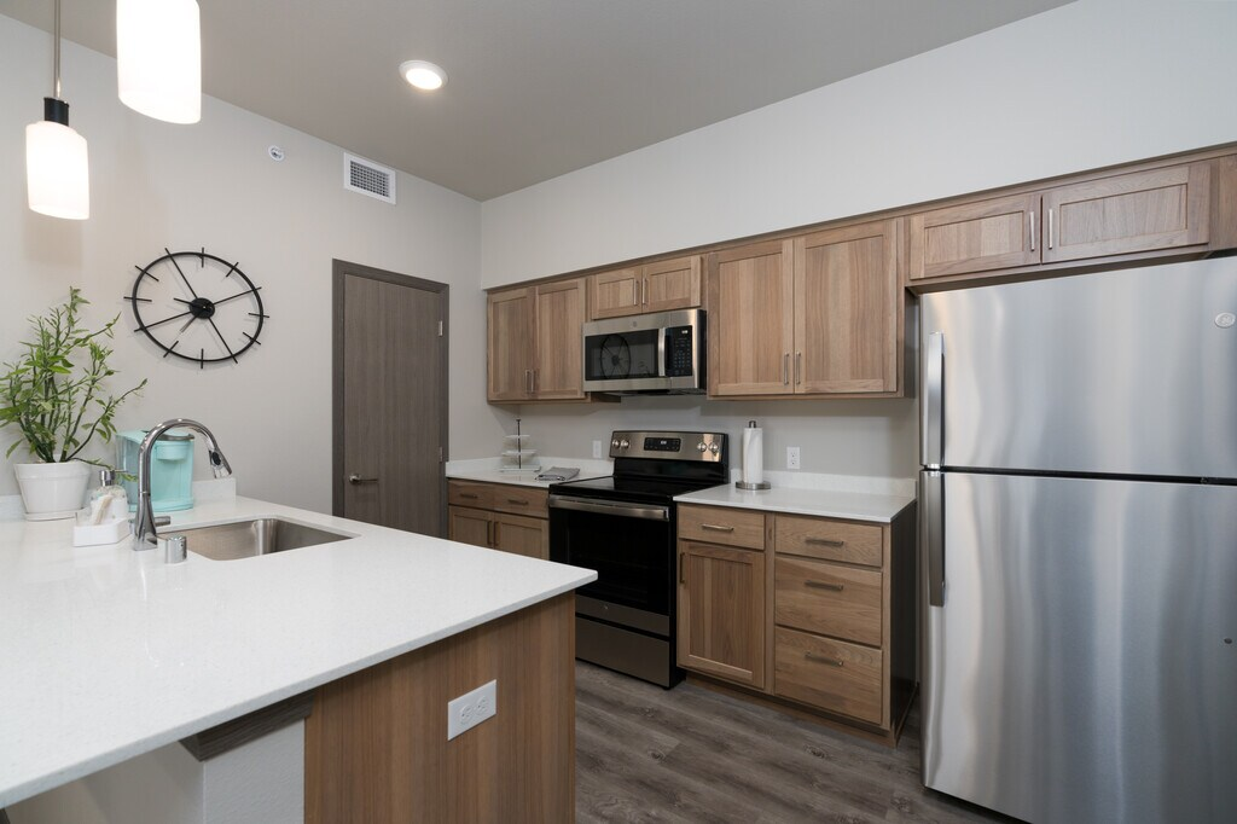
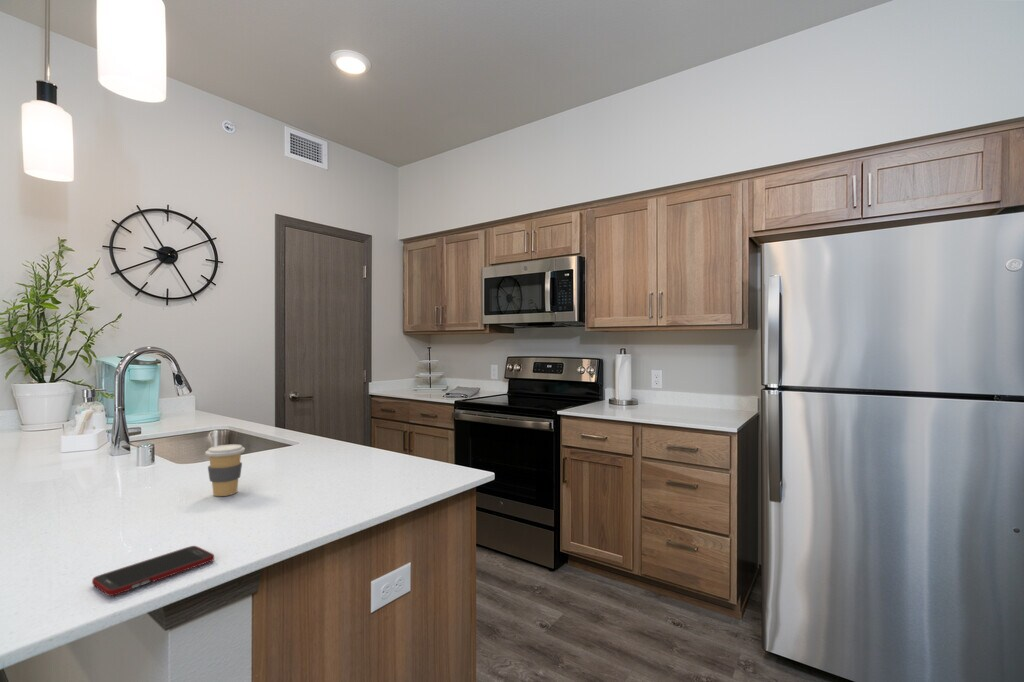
+ coffee cup (225, 470)
+ cell phone (156, 568)
